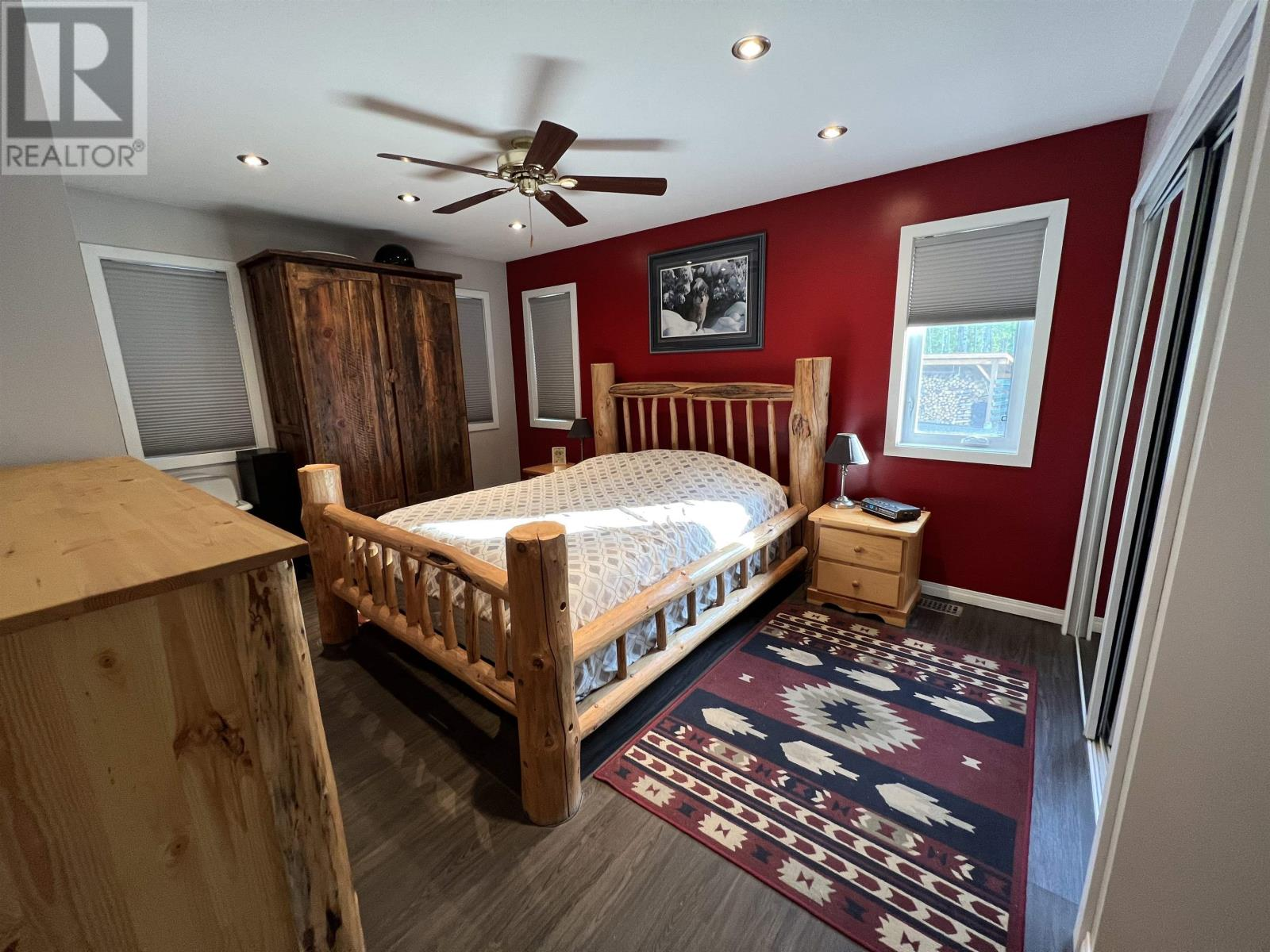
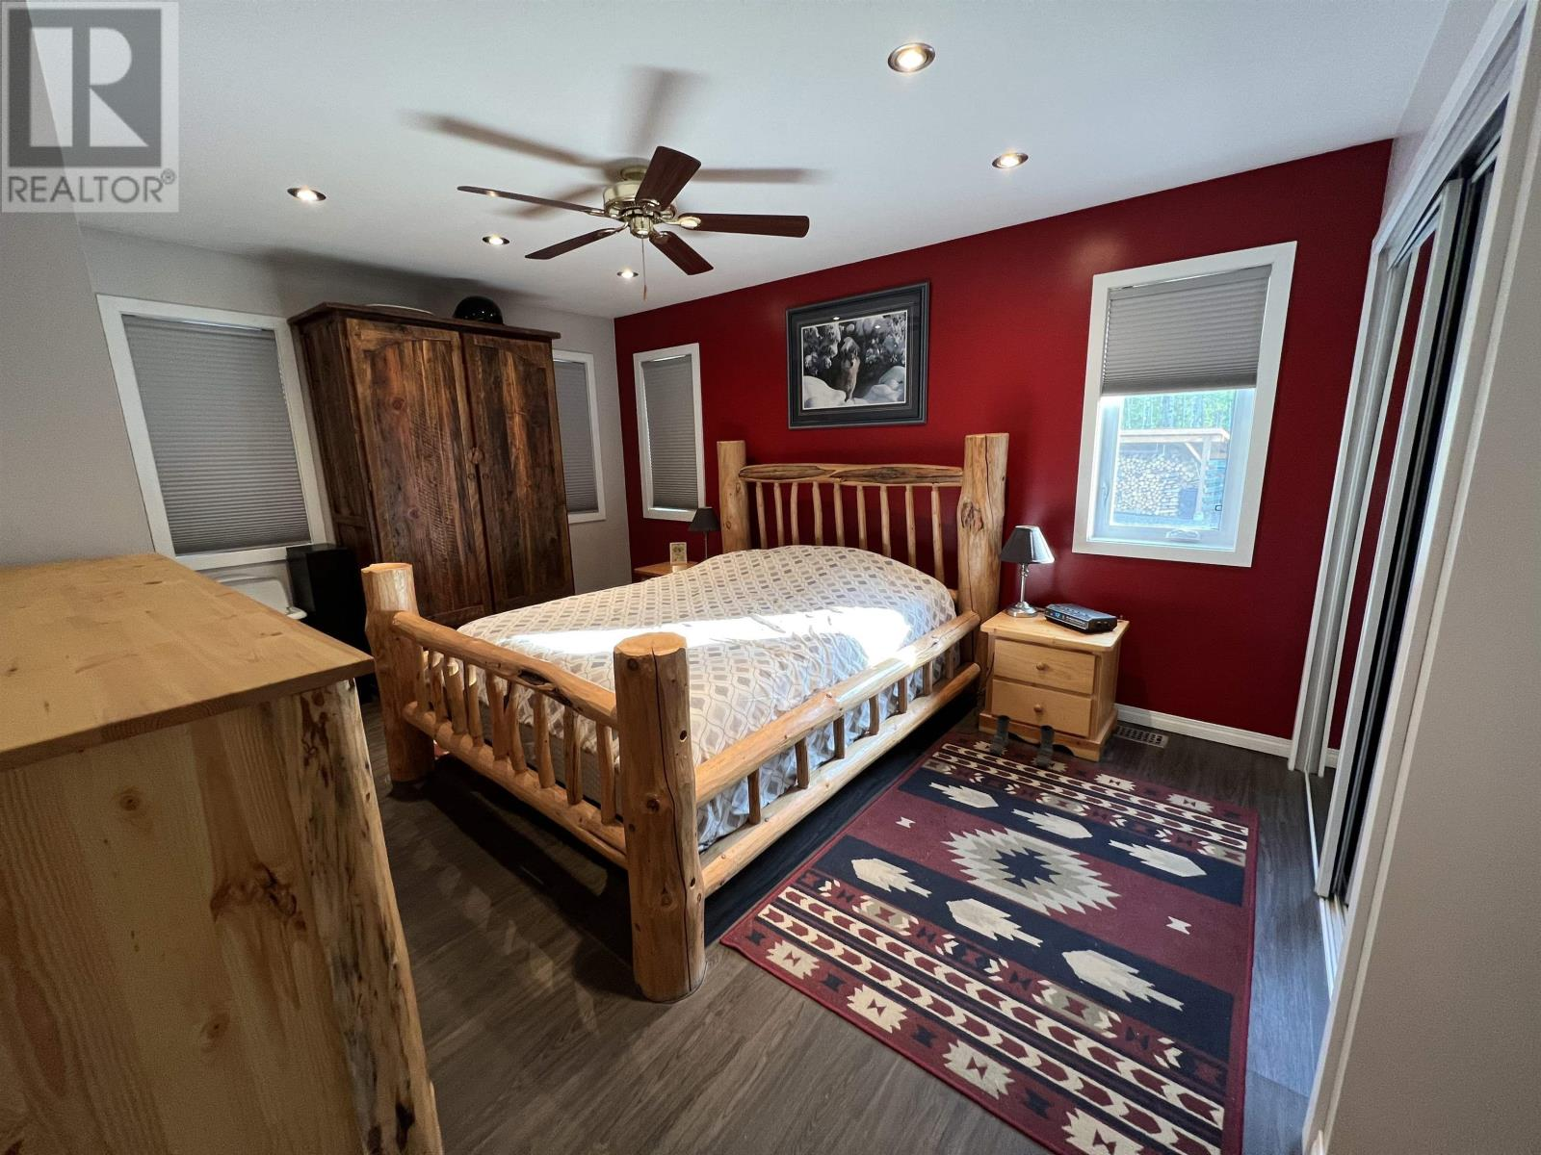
+ boots (1007, 739)
